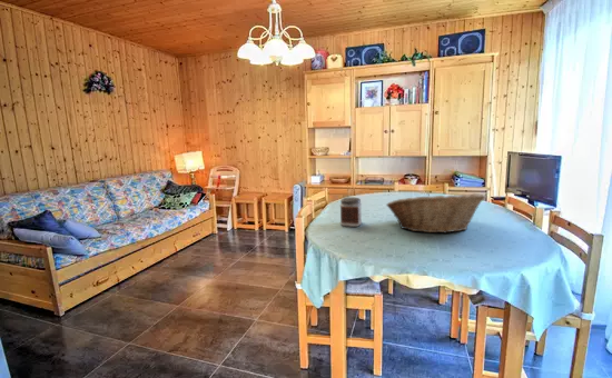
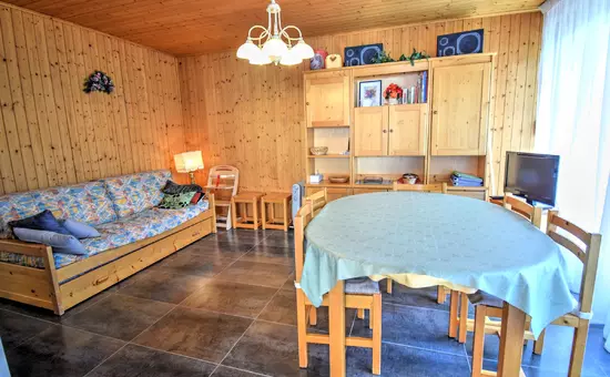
- jar (351, 211)
- fruit basket (434, 208)
